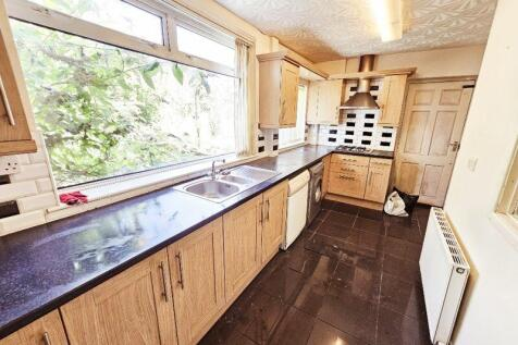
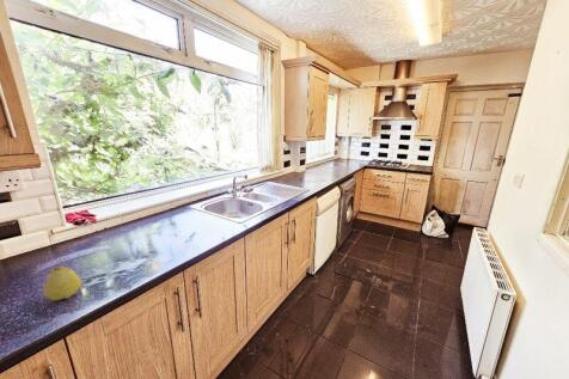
+ fruit (61, 280)
